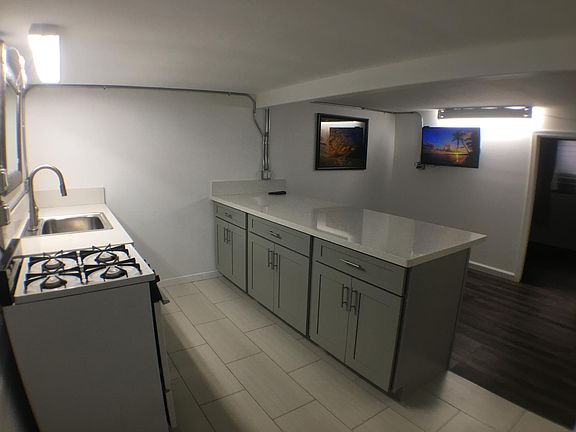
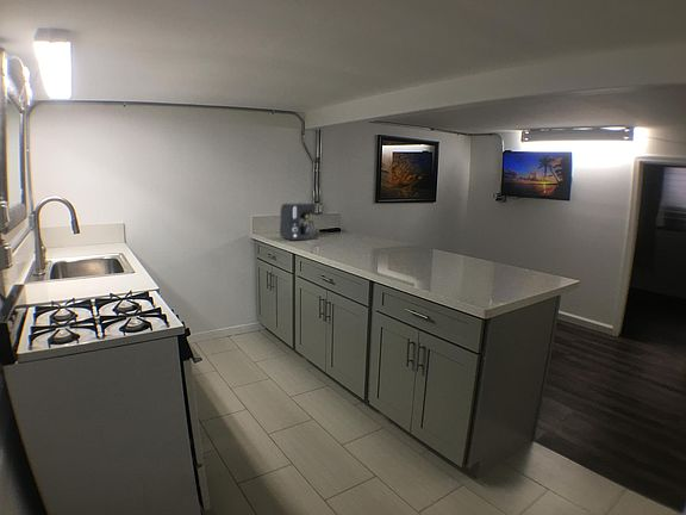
+ coffee maker (299, 221)
